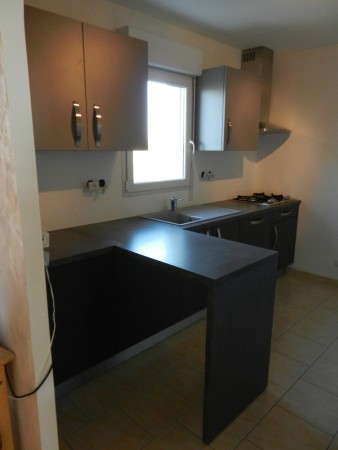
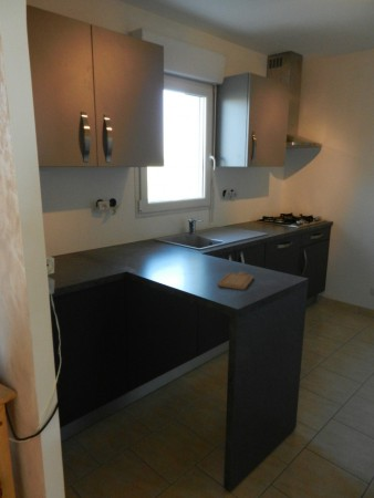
+ chopping board (237, 279)
